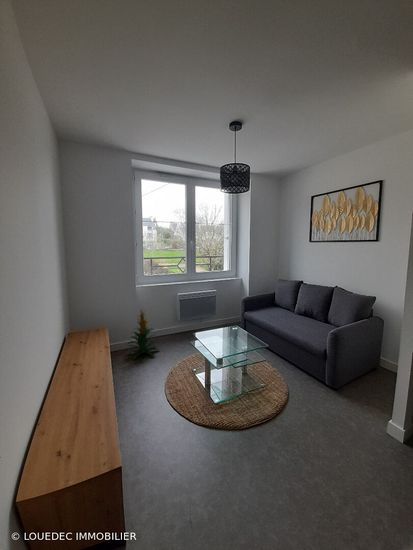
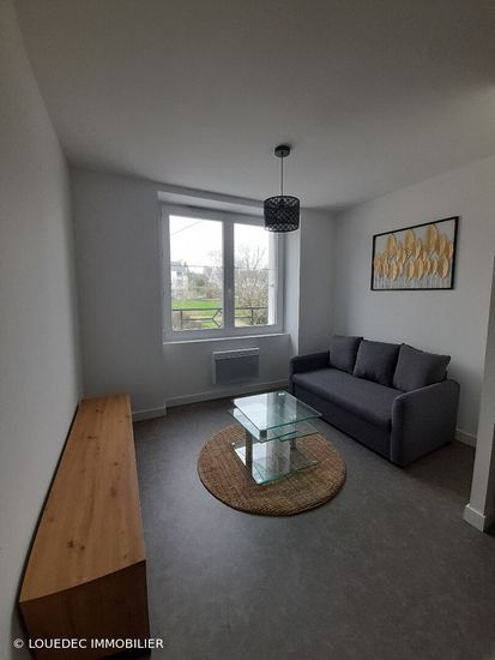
- indoor plant (142, 330)
